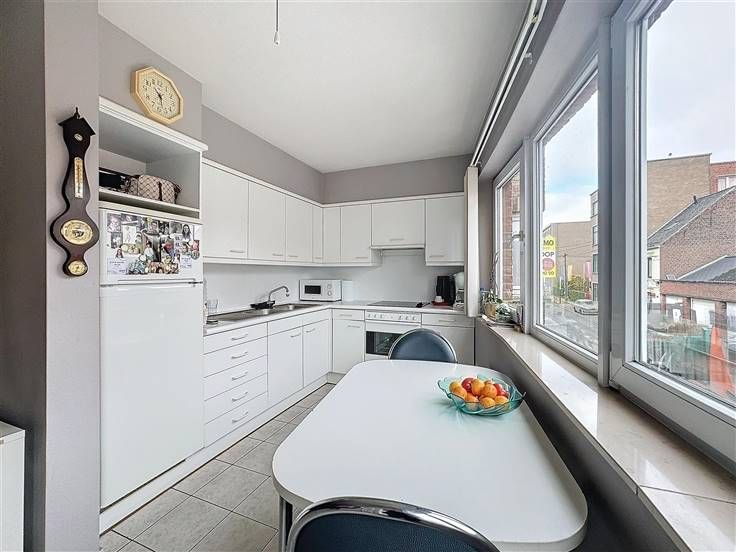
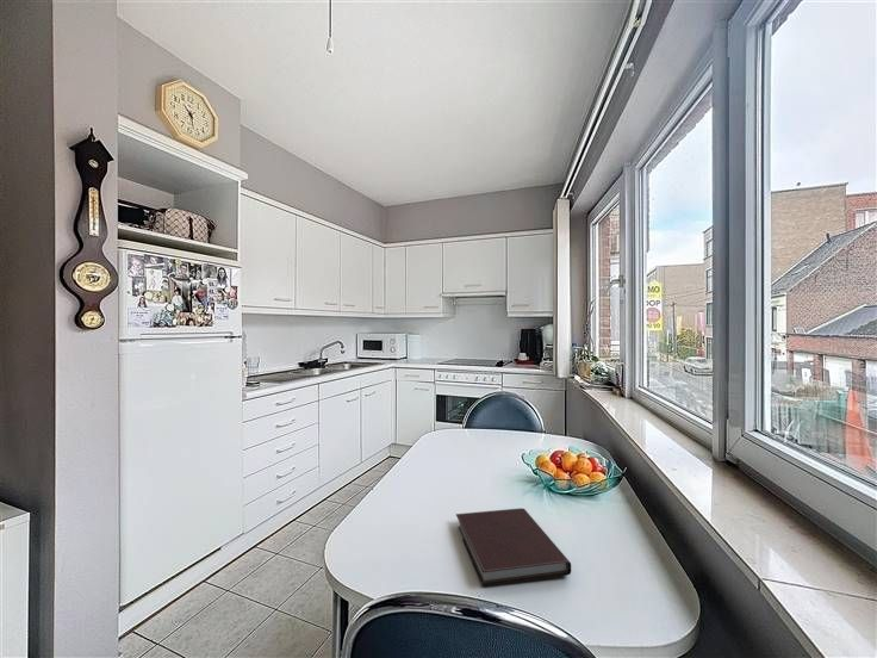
+ notebook (506, 540)
